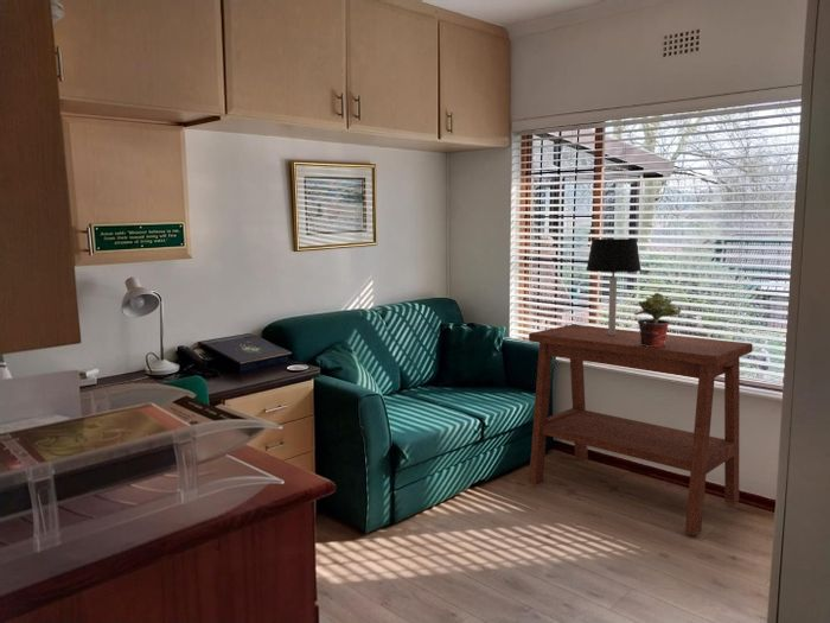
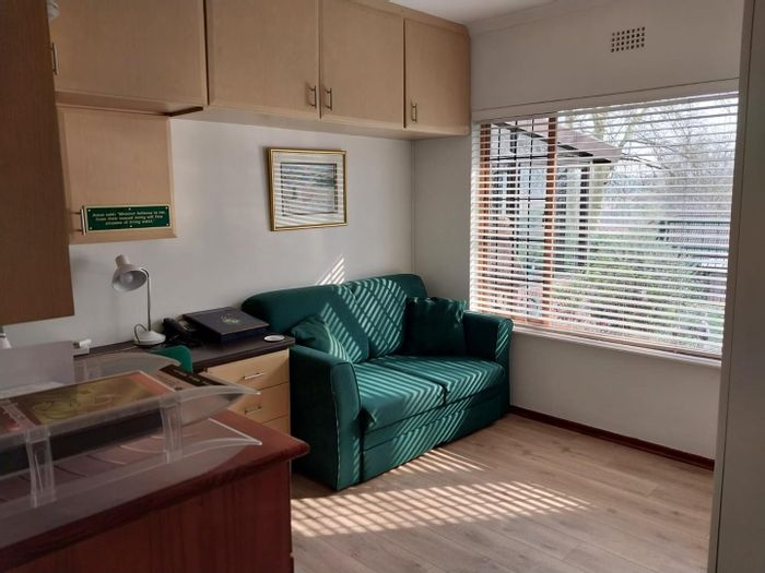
- side table (628, 419)
- potted plant (657, 318)
- table lamp (613, 286)
